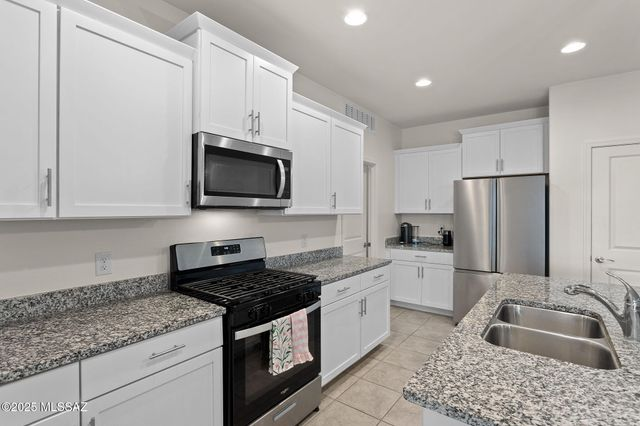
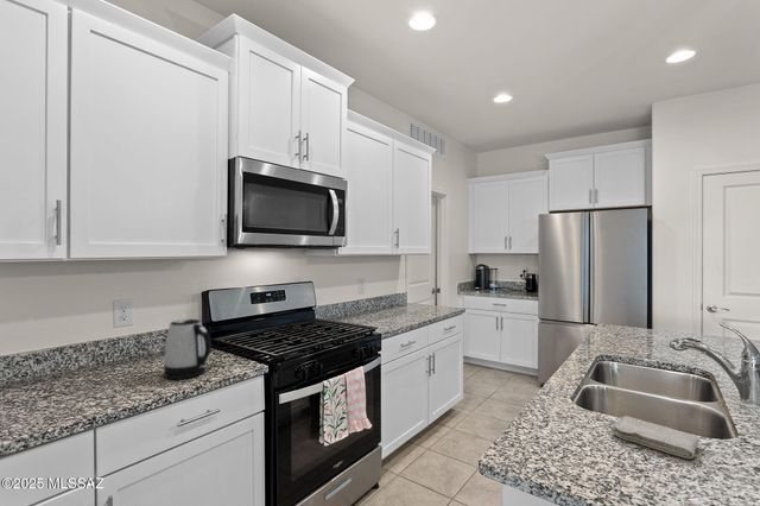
+ washcloth (653, 434)
+ kettle (189, 346)
